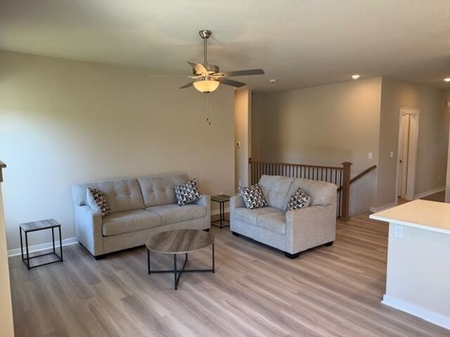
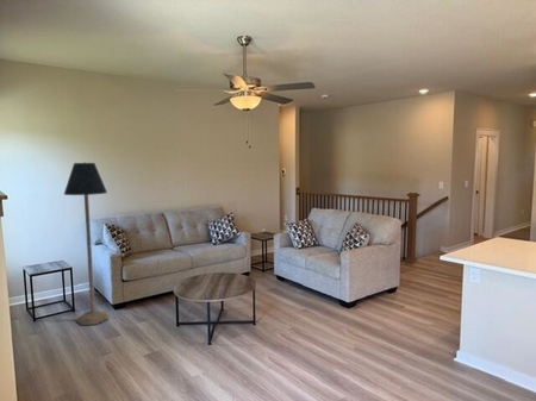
+ floor lamp (88, 242)
